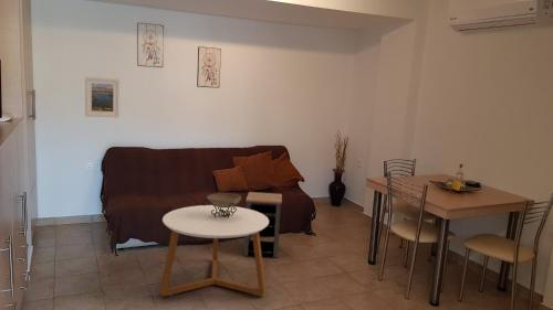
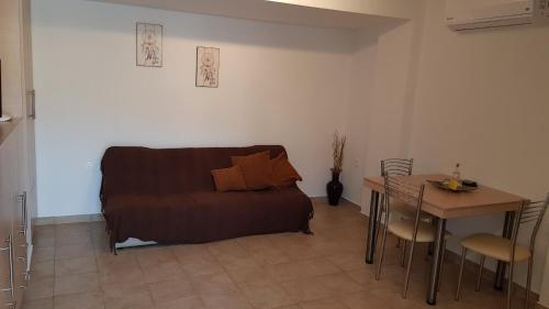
- coffee table (215, 250)
- decorative bowl (223, 206)
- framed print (102, 97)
- side table (264, 227)
